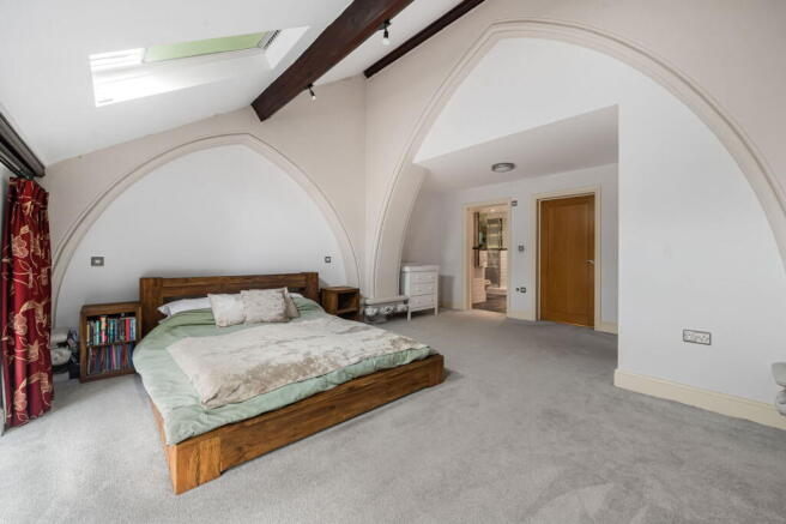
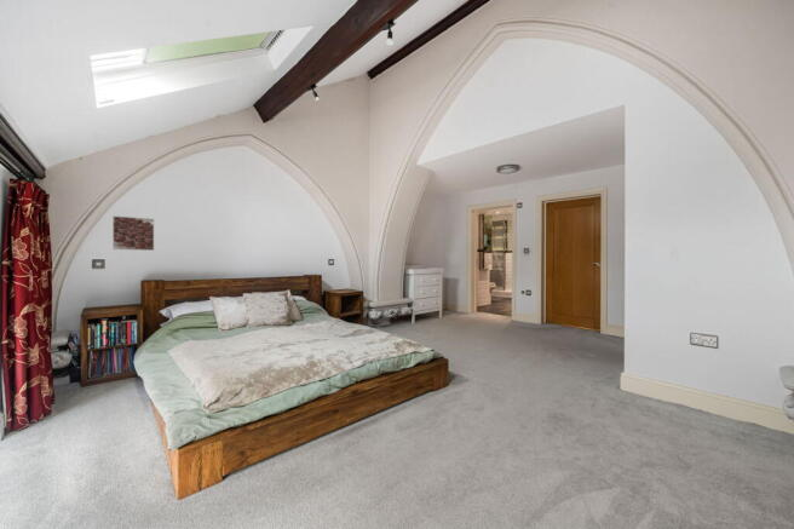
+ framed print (133, 234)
